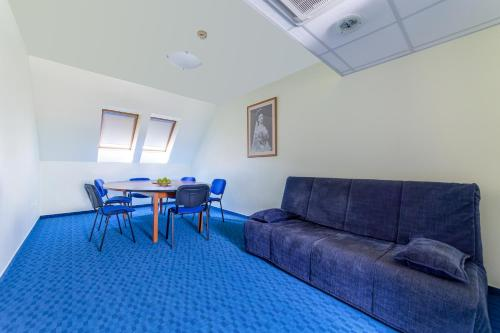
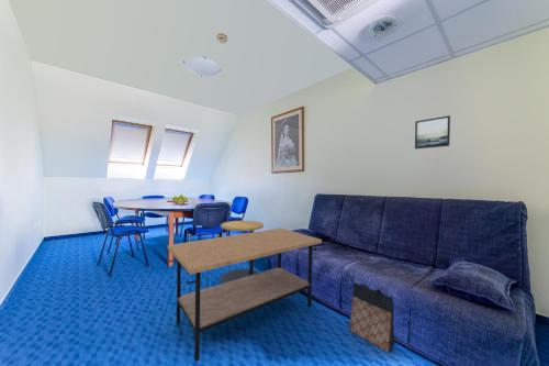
+ side table (250, 259)
+ bag (370, 311)
+ coffee table (249, 278)
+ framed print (432, 133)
